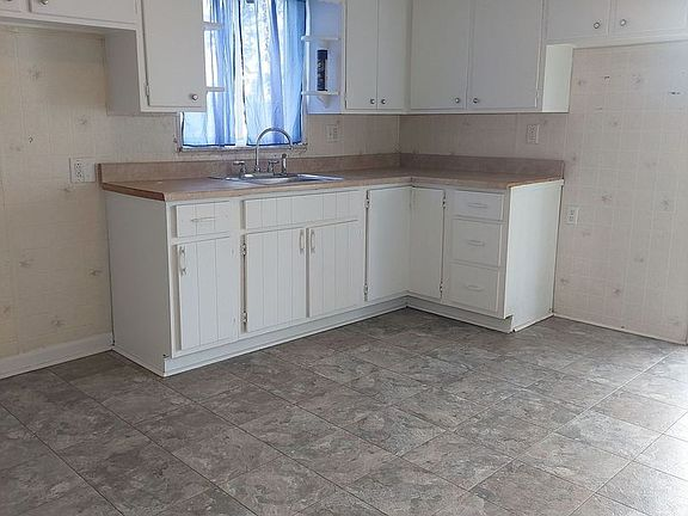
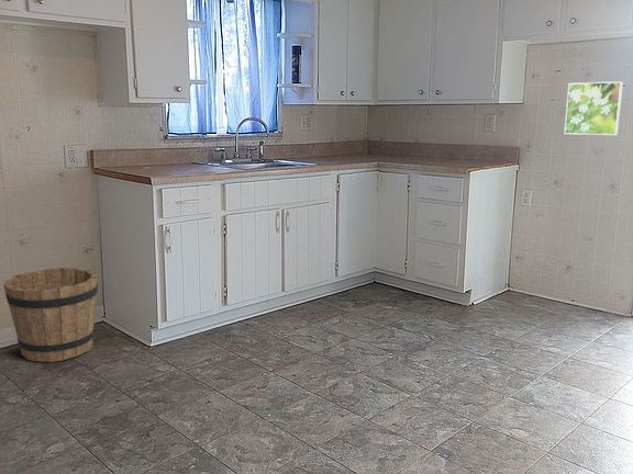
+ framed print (592, 109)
+ bucket (54, 314)
